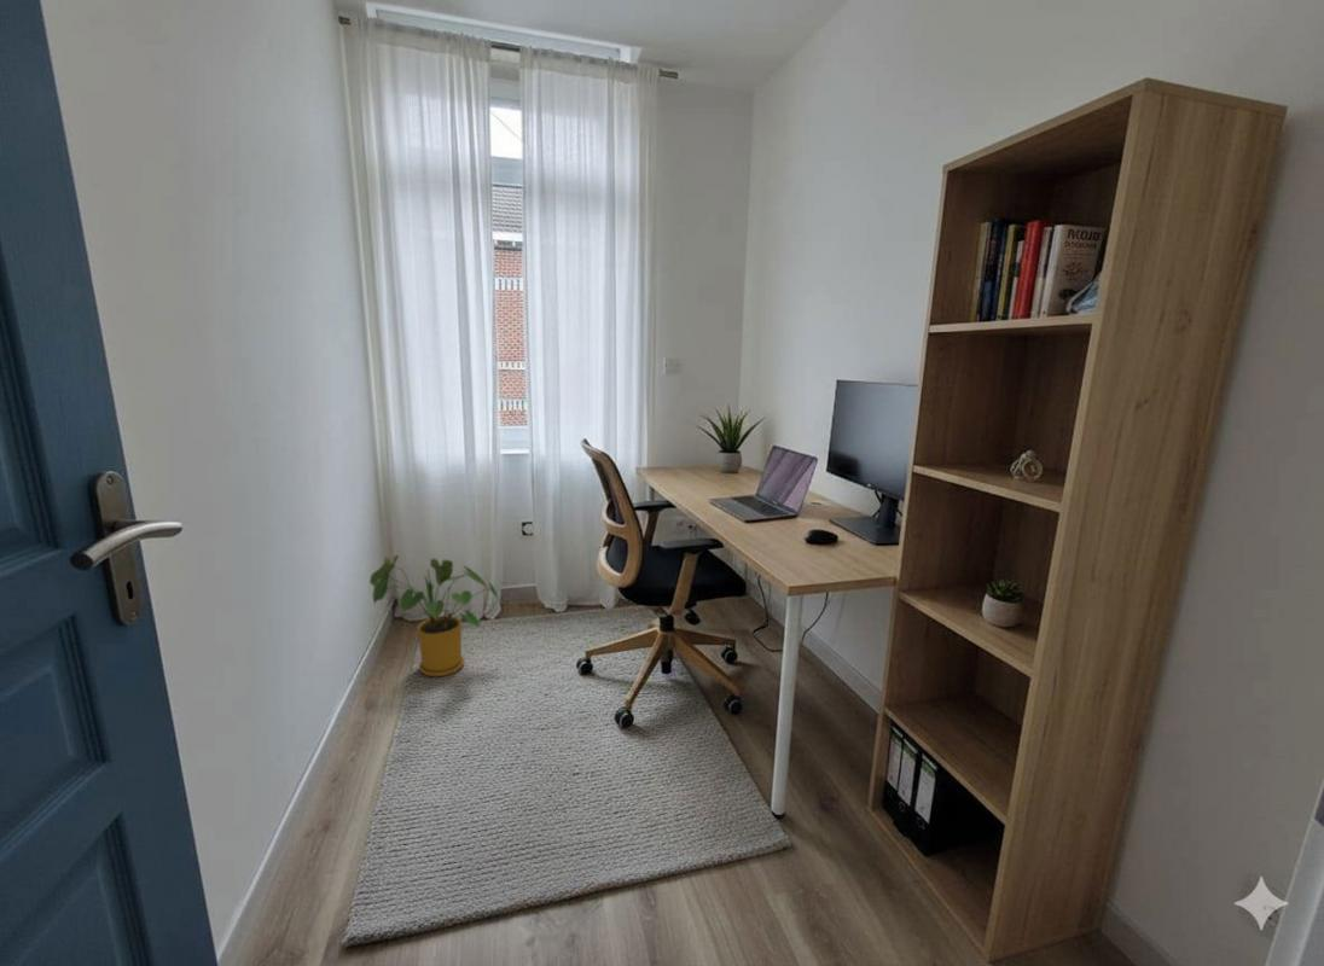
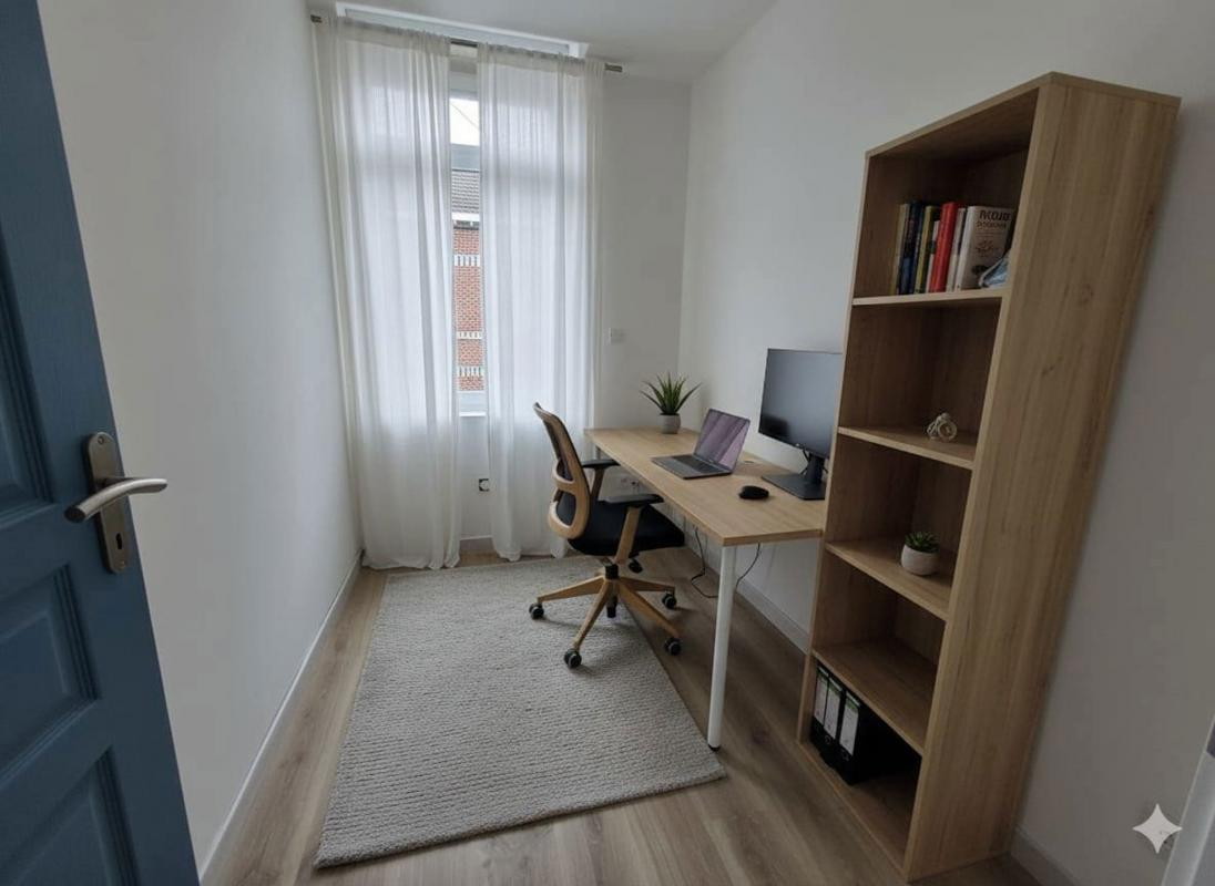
- house plant (434, 616)
